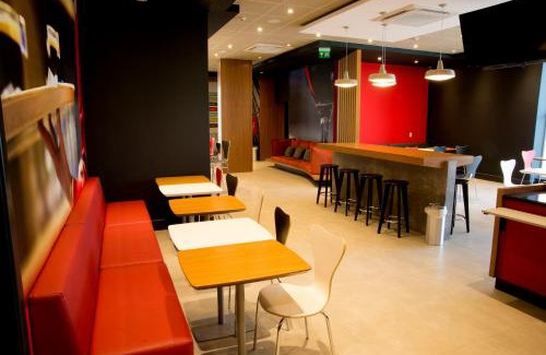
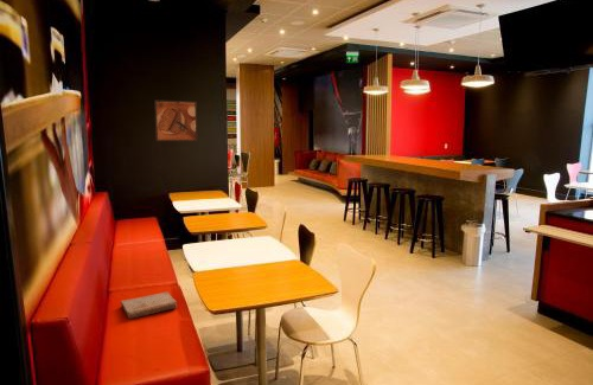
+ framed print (176, 121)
+ book (148, 303)
